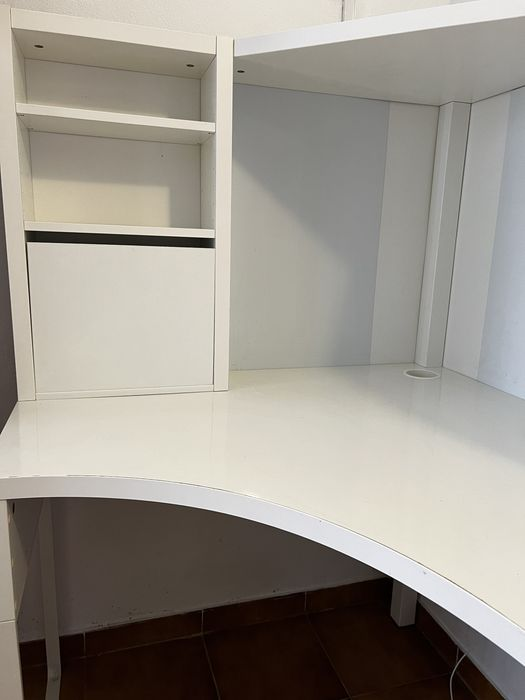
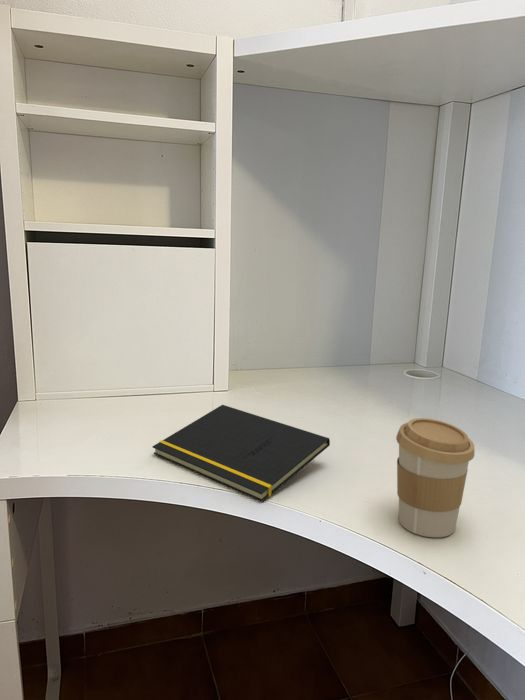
+ notepad (239, 446)
+ coffee cup (431, 475)
